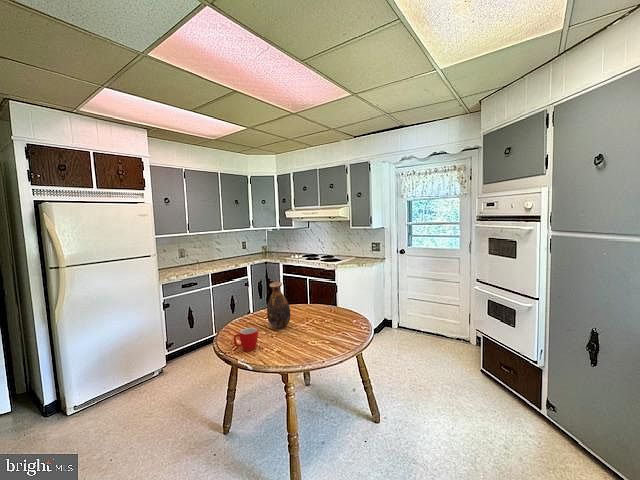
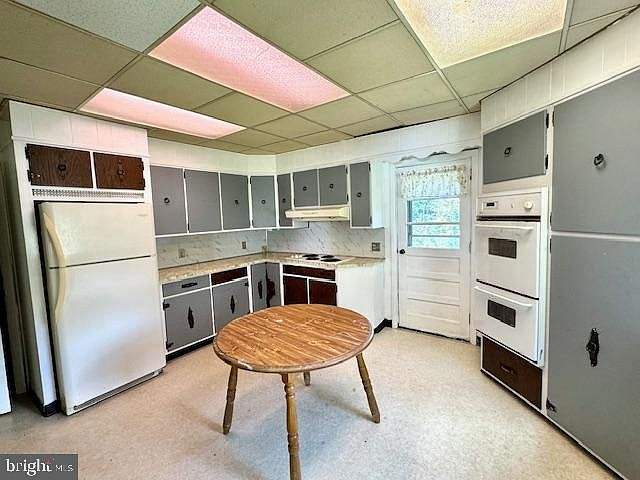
- vase (278, 304)
- mug (245, 340)
